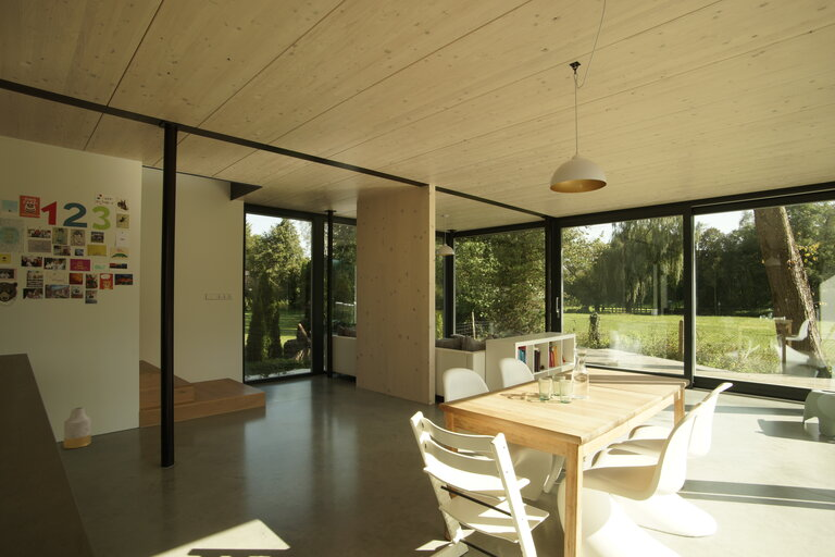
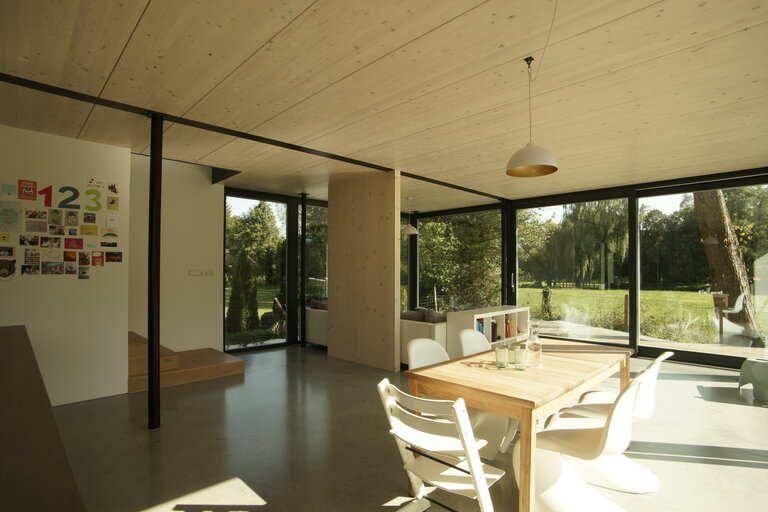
- vase (77, 426)
